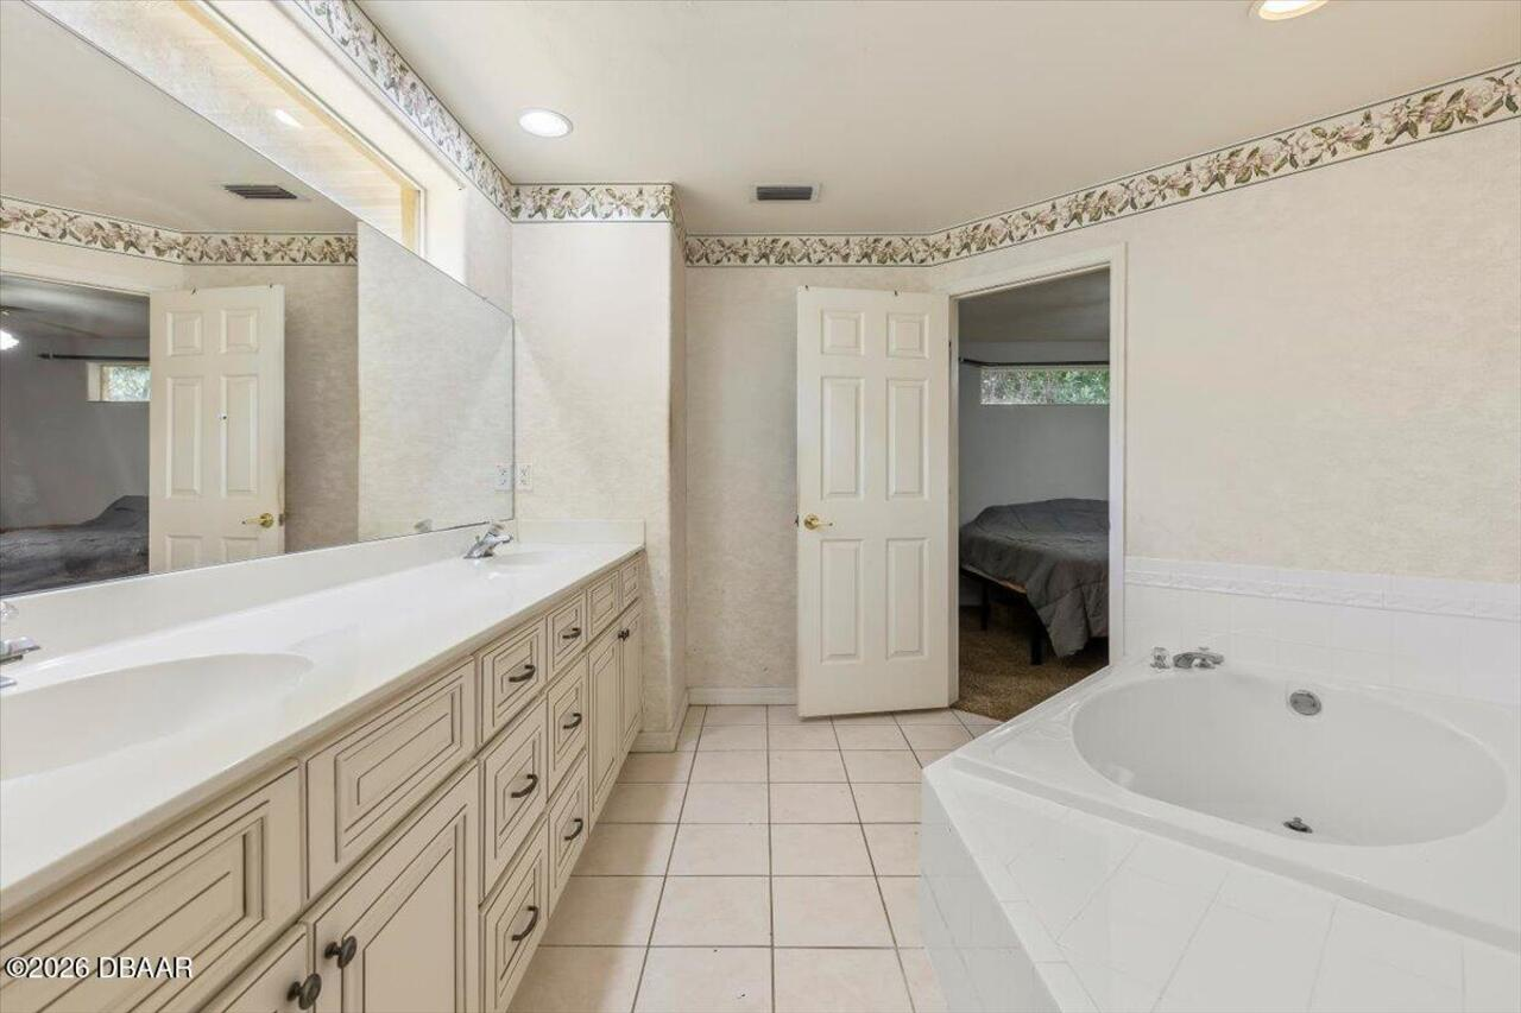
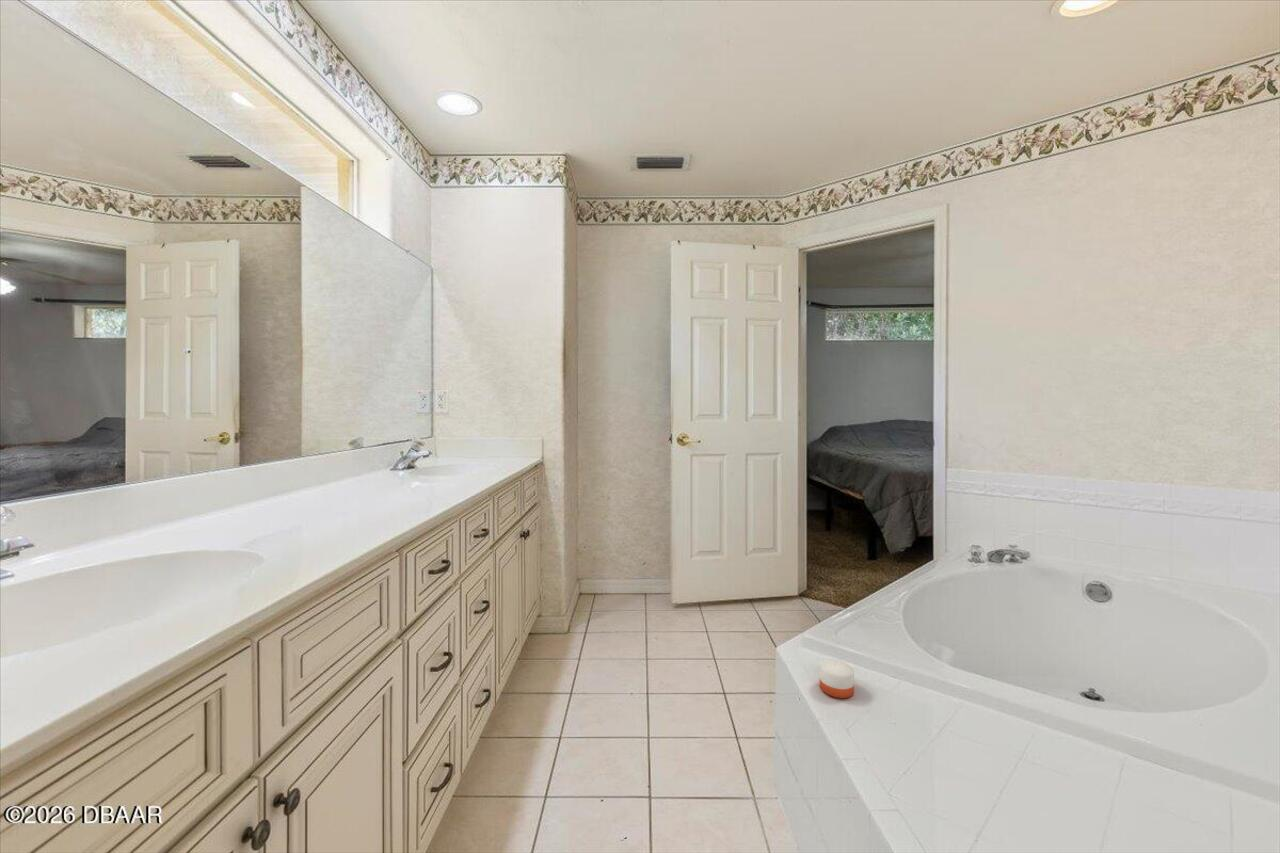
+ candle (836, 666)
